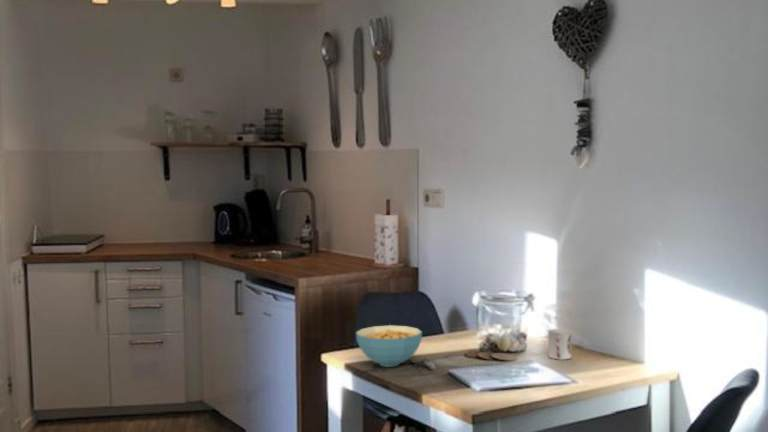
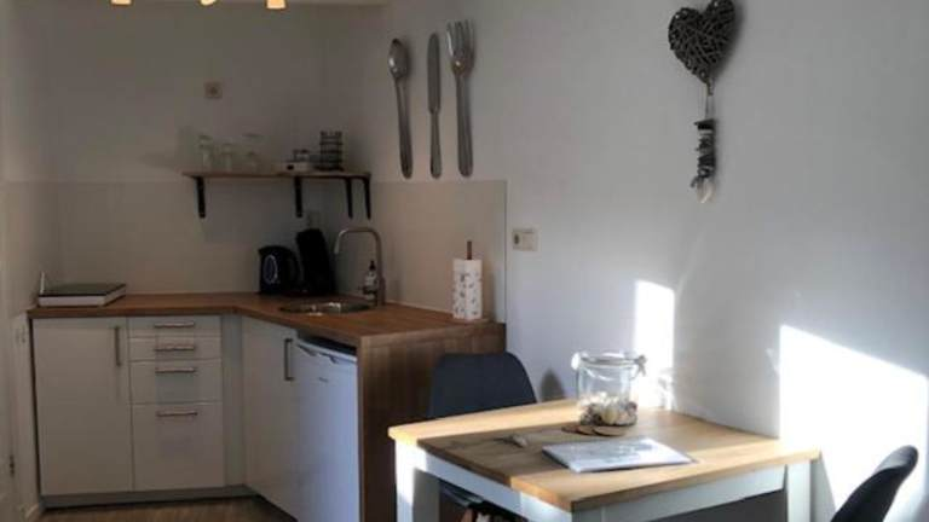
- cereal bowl (389, 348)
- cup (559, 344)
